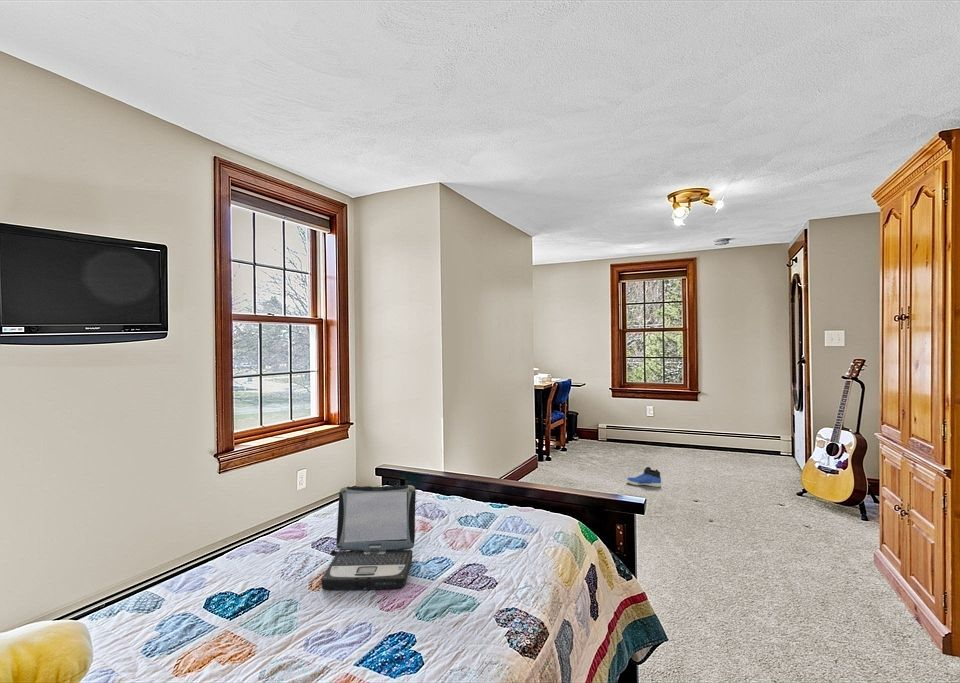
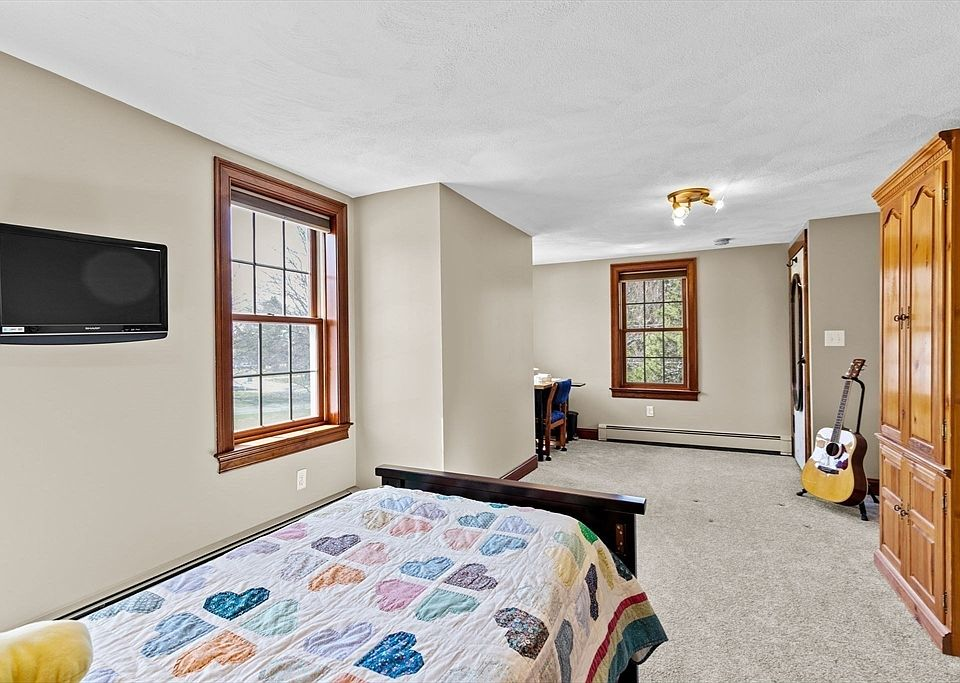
- laptop (370, 532)
- sneaker (643, 475)
